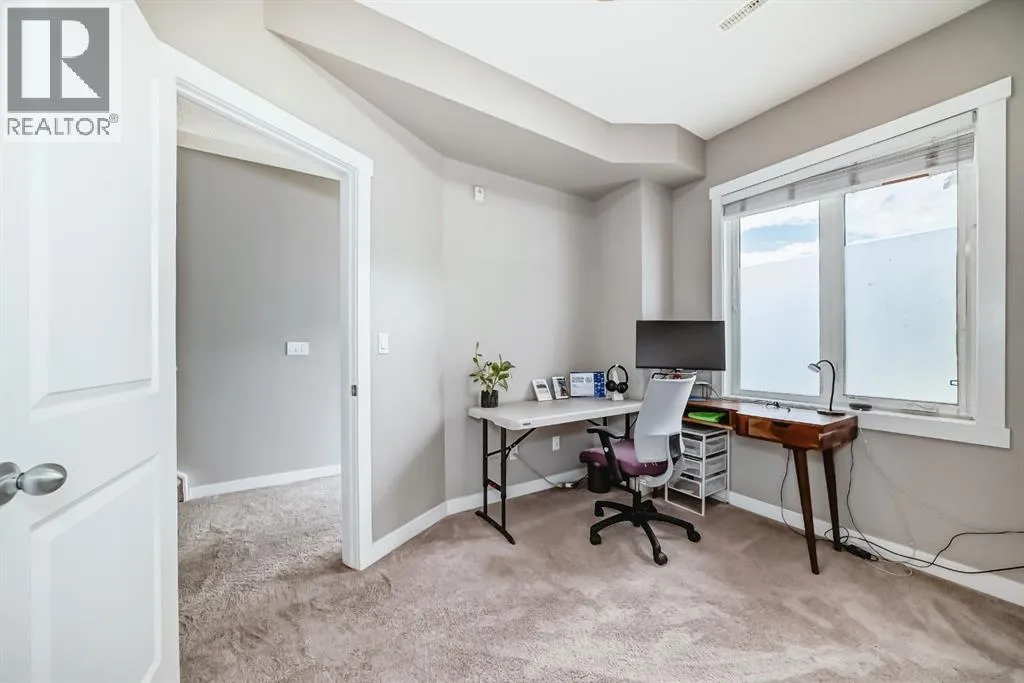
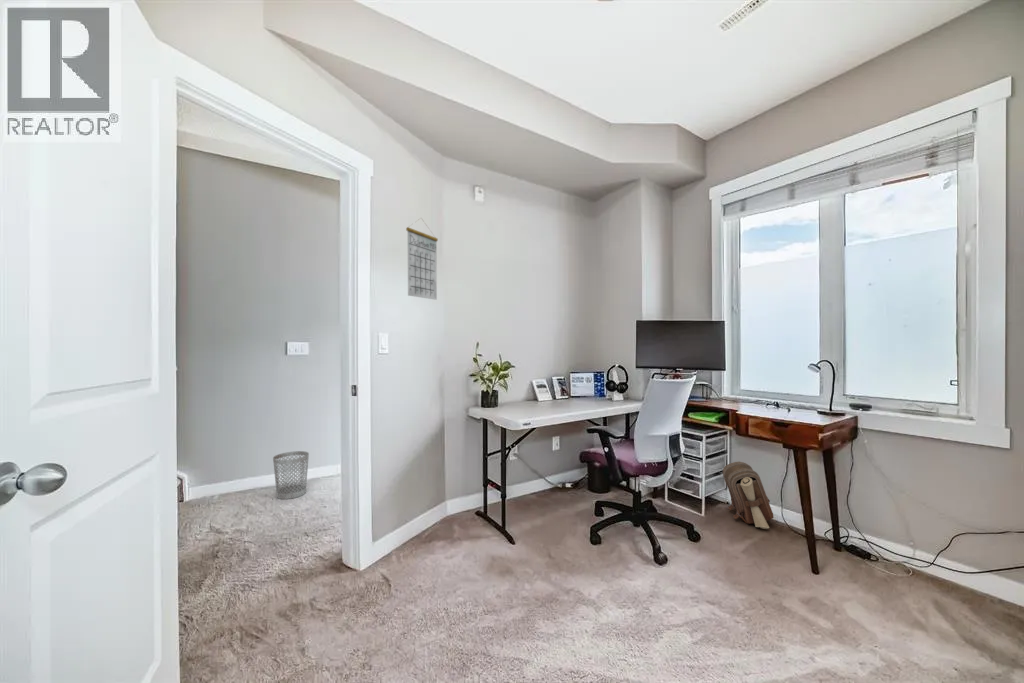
+ pouch (747, 492)
+ wastebasket (291, 475)
+ calendar (422, 257)
